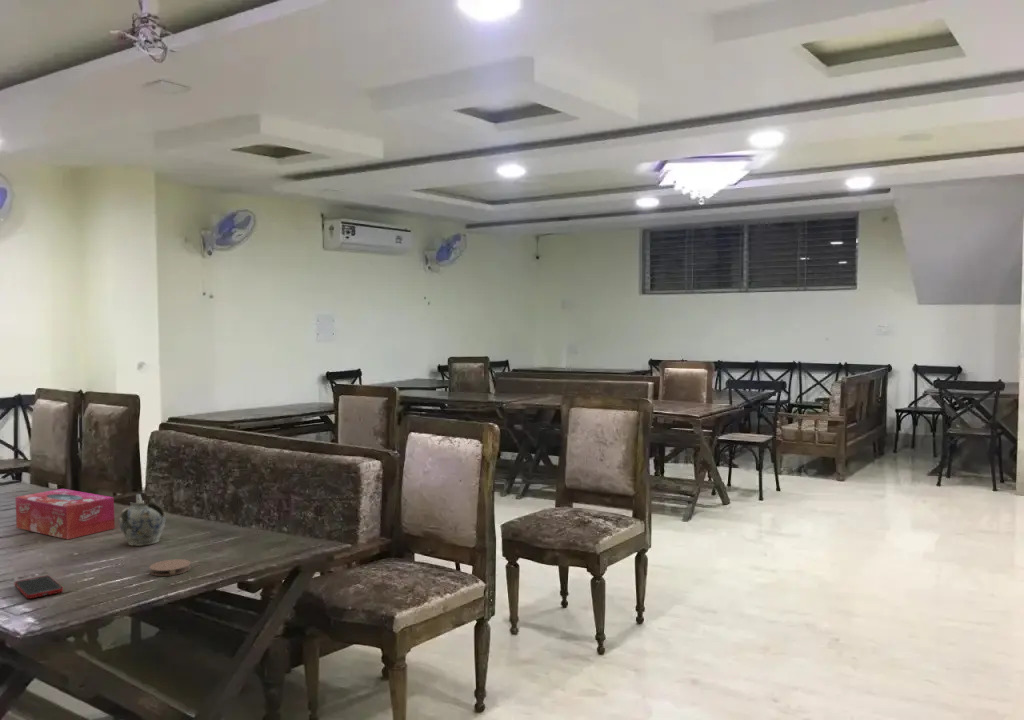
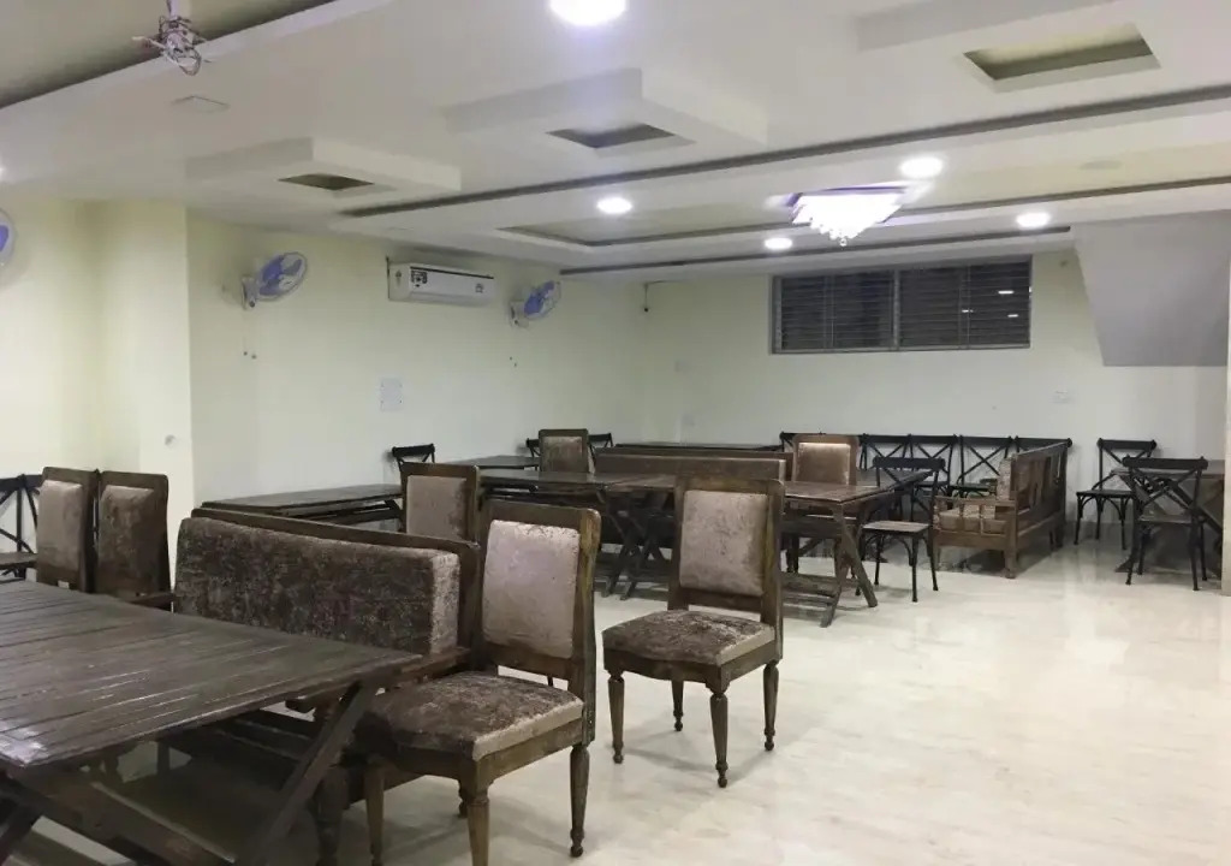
- cell phone (38, 586)
- coaster (170, 567)
- tissue box (64, 512)
- teapot (140, 519)
